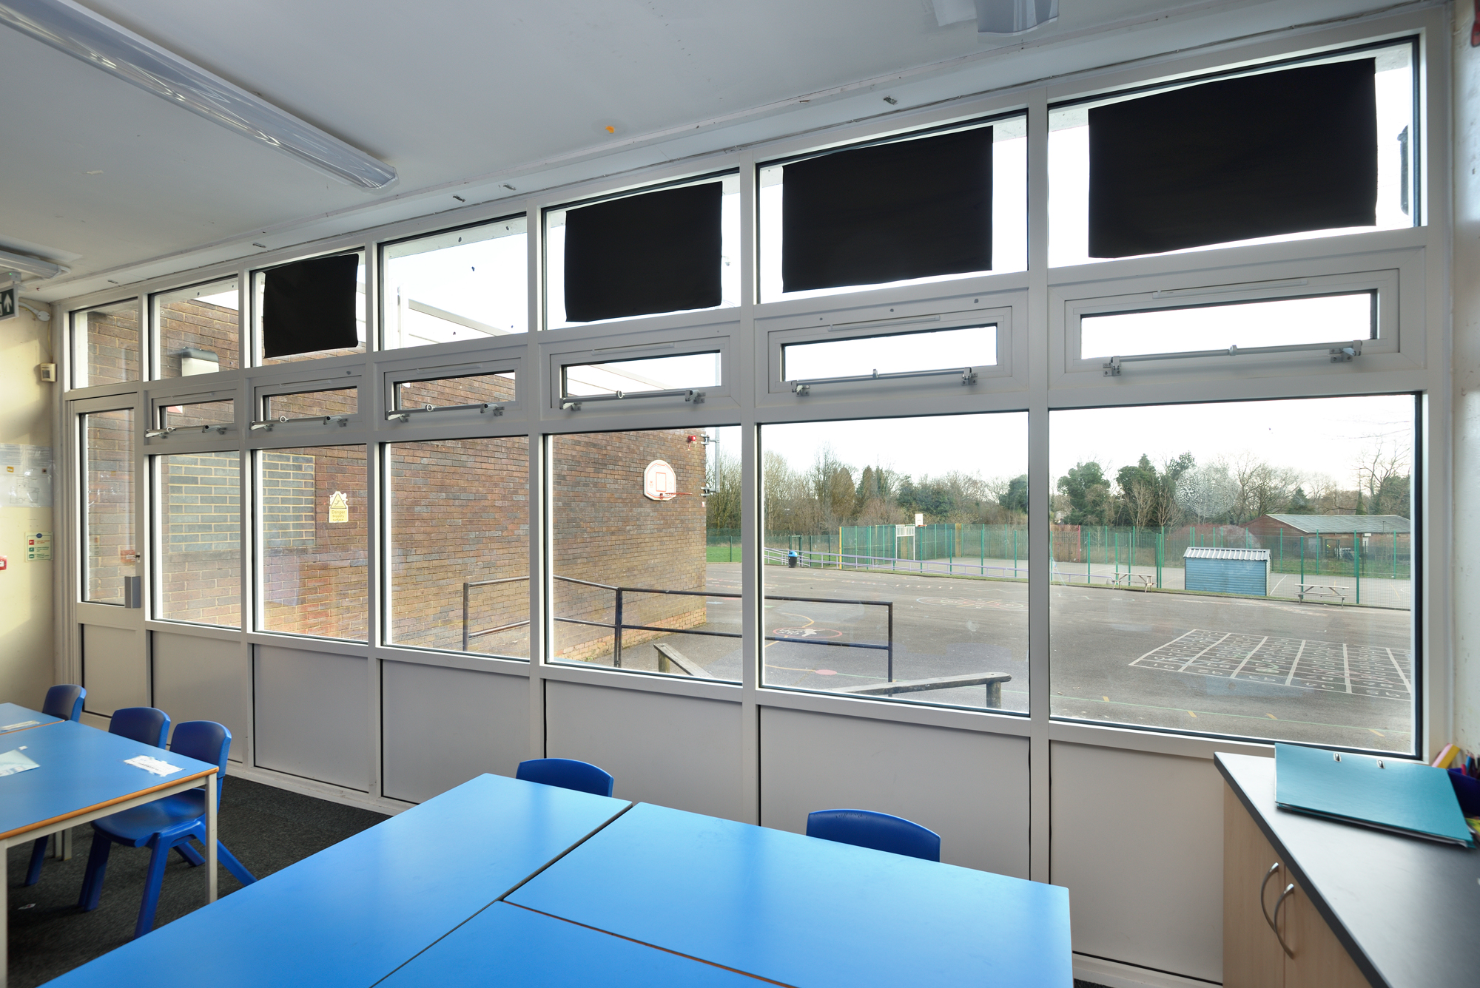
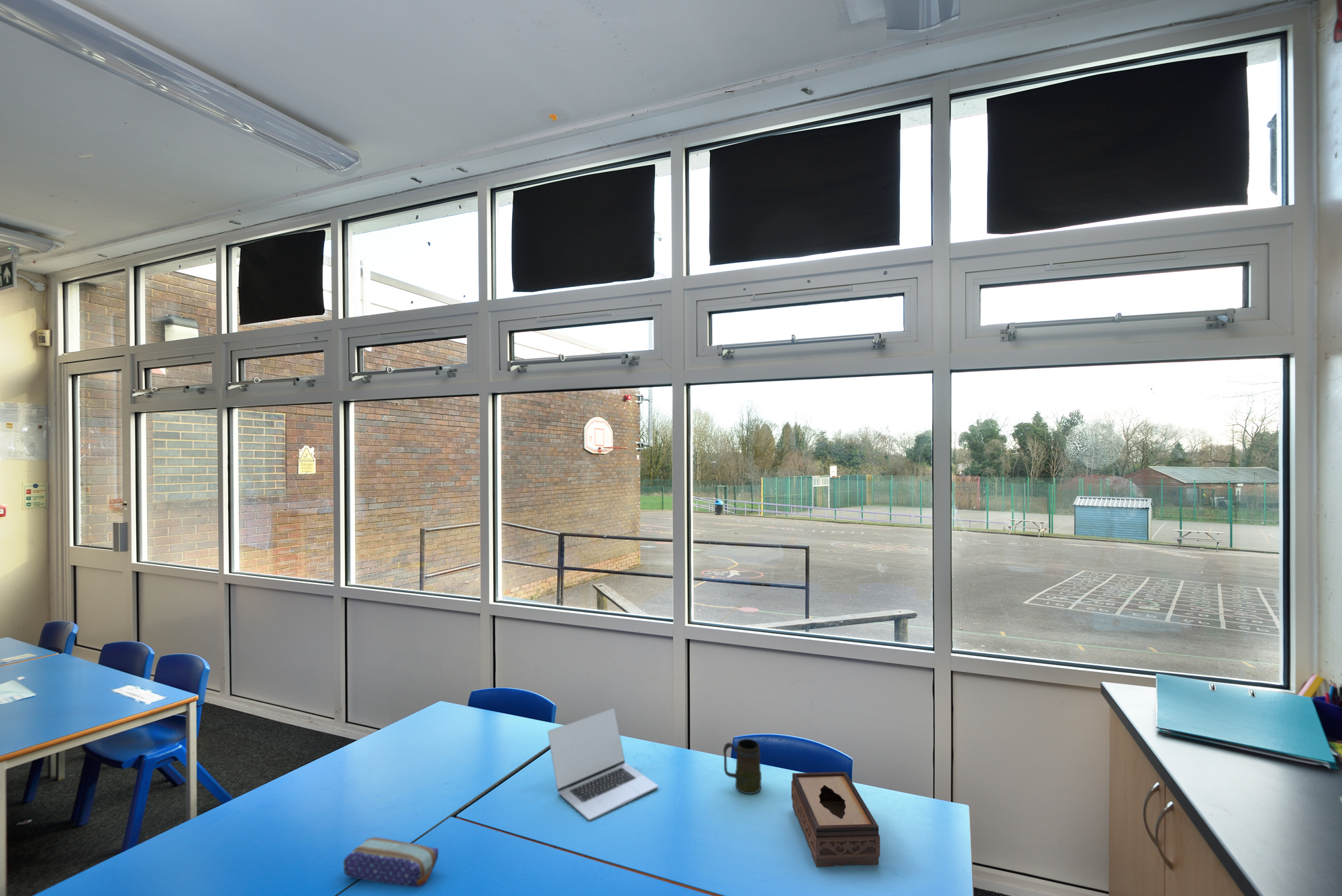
+ pencil case (391, 860)
+ mug (742, 765)
+ laptop (603, 759)
+ tissue box (832, 816)
